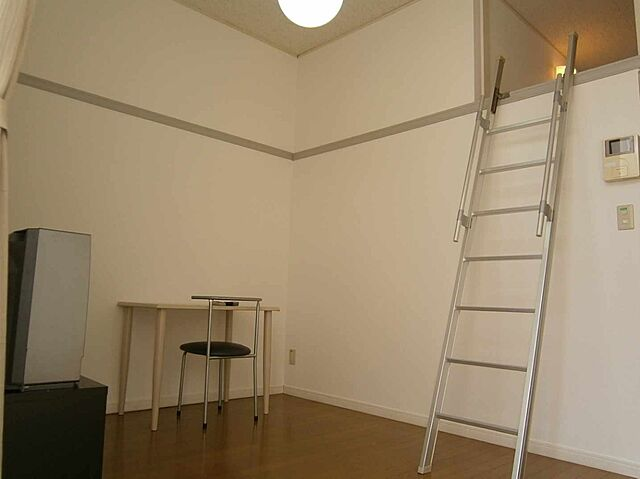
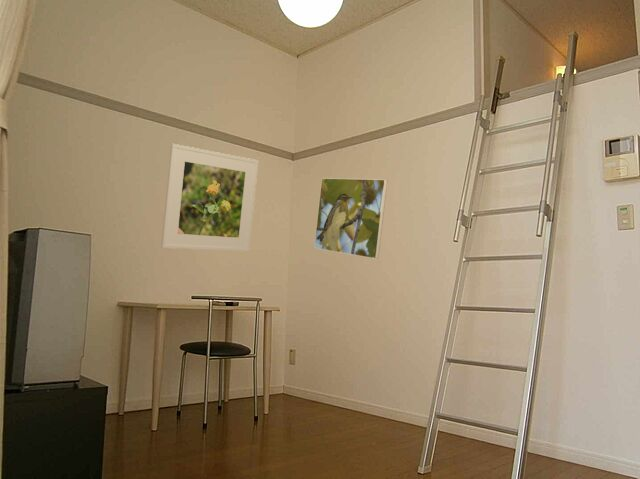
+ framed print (212, 201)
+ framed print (348, 216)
